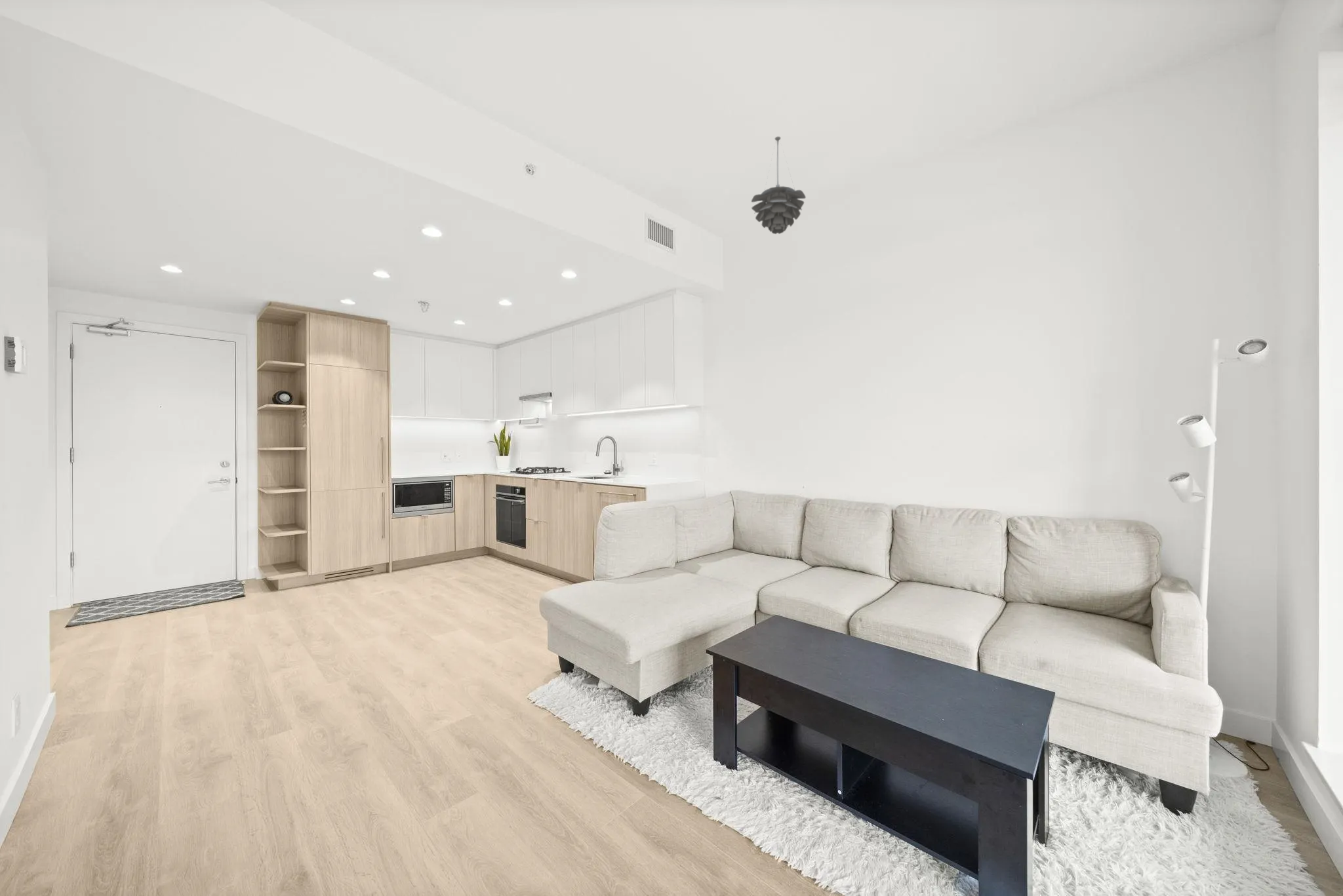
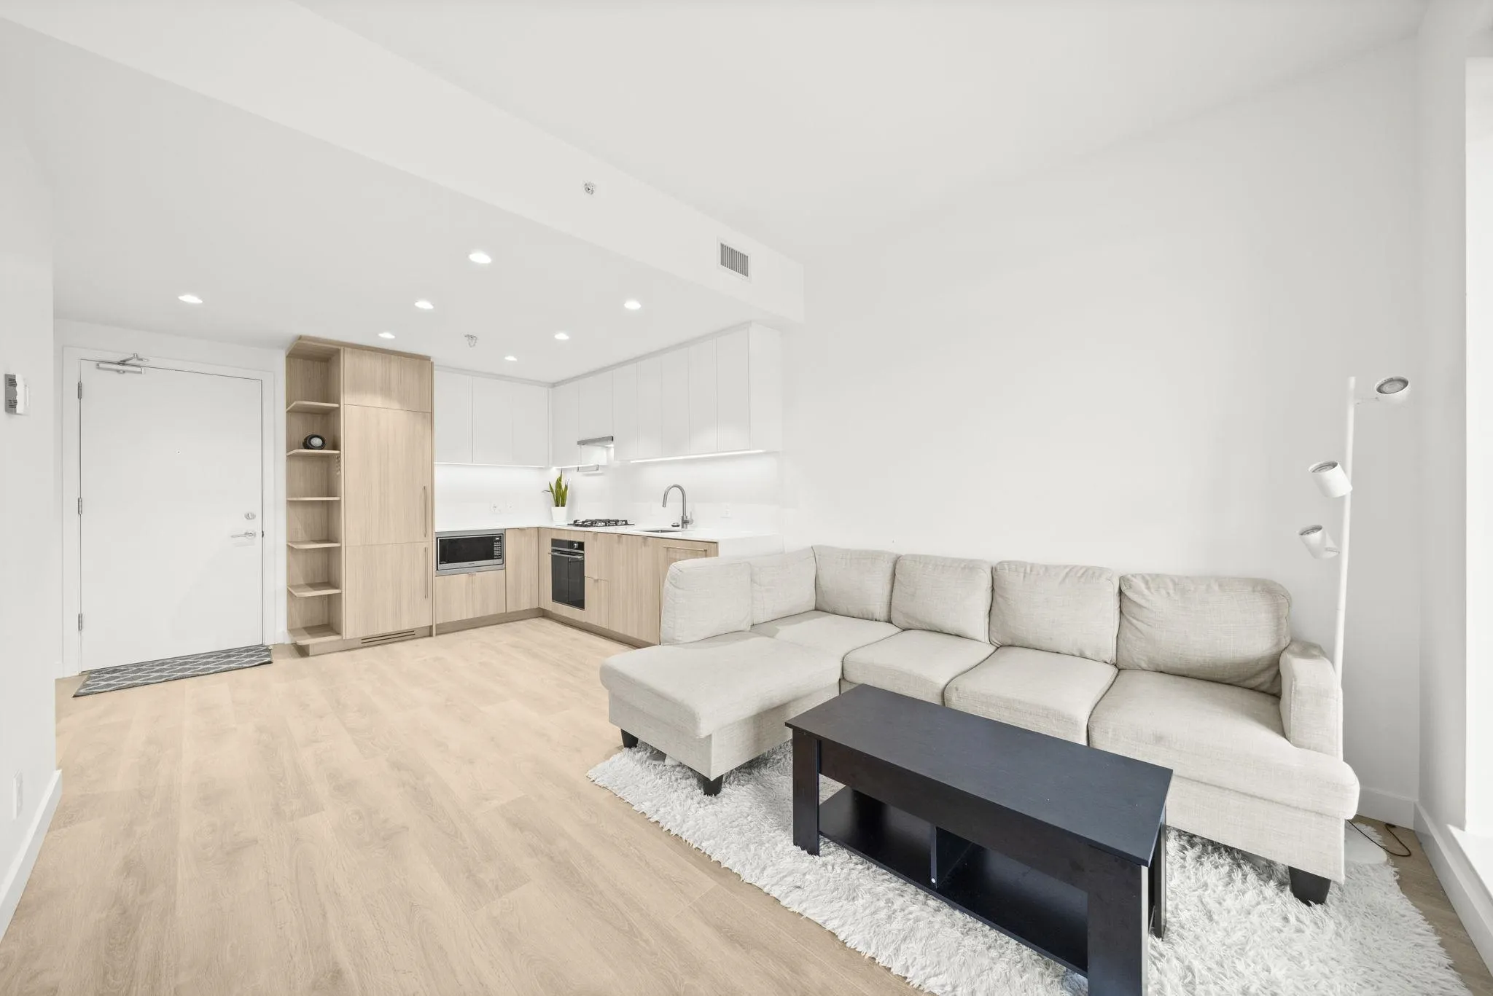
- pendant light (778, 185)
